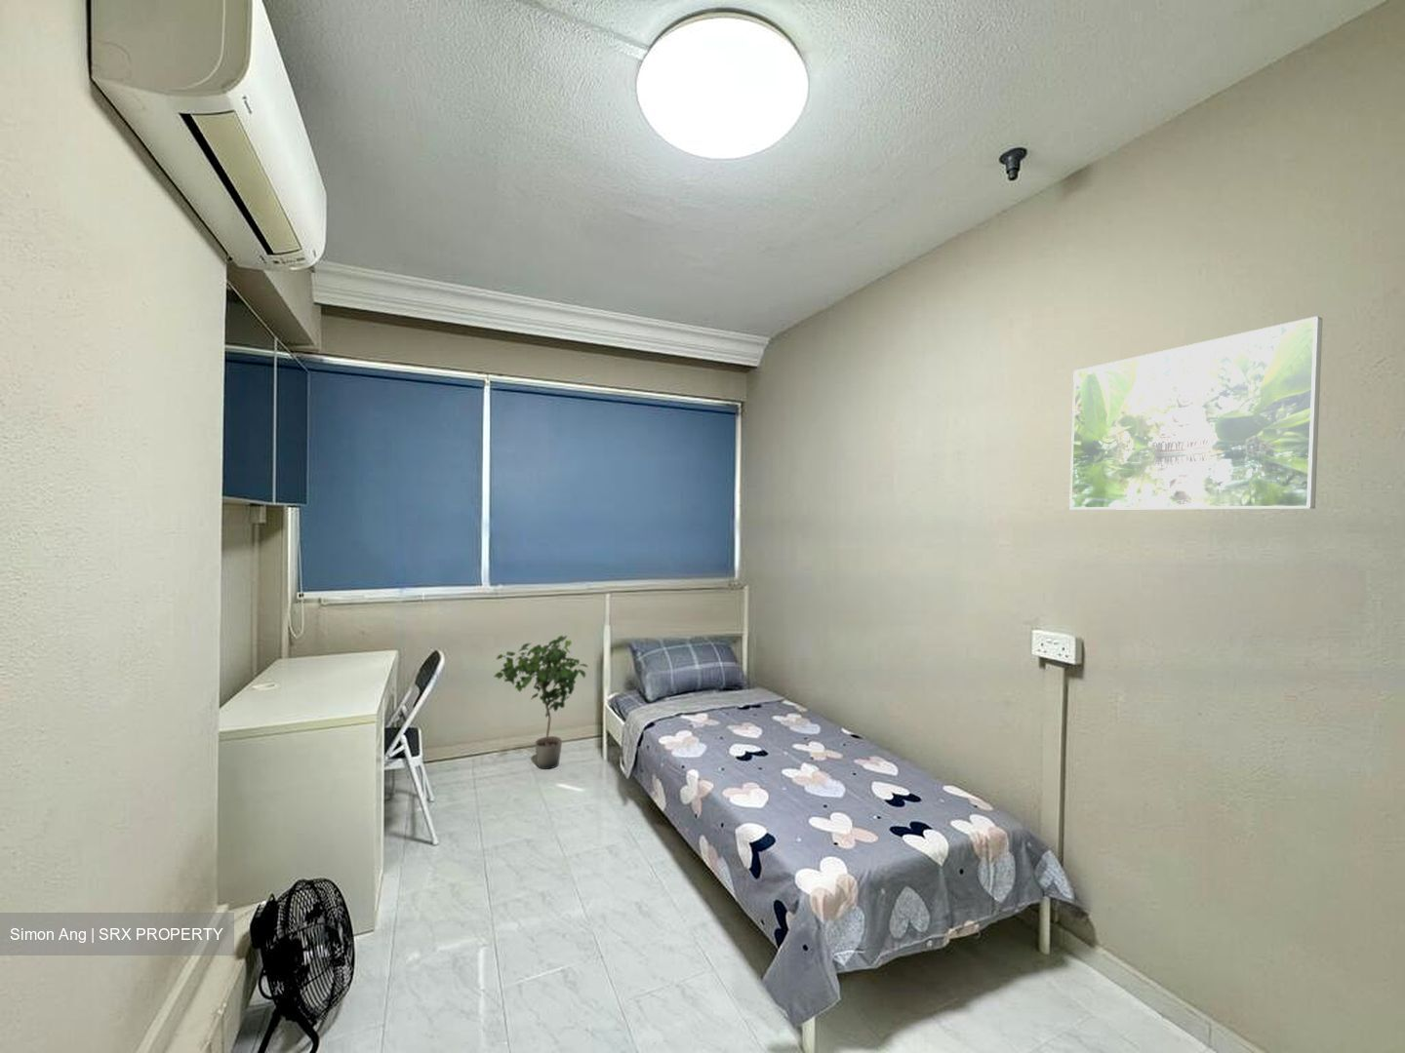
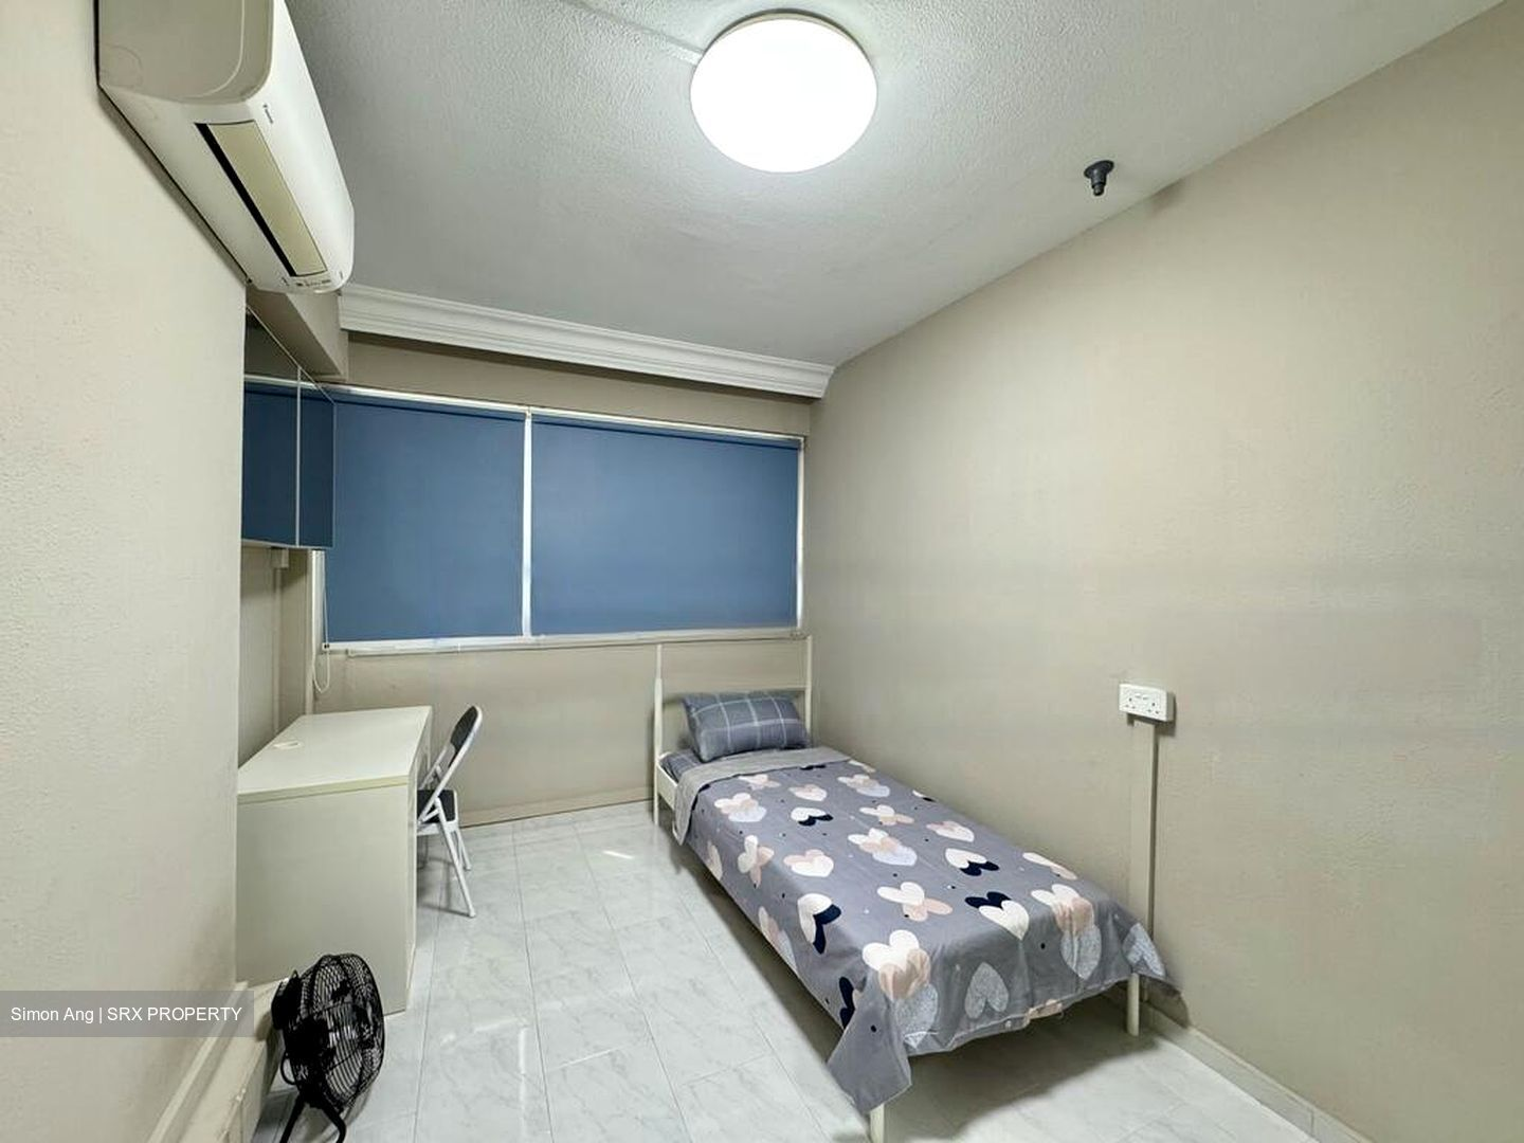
- potted plant (543, 703)
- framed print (1176, 429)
